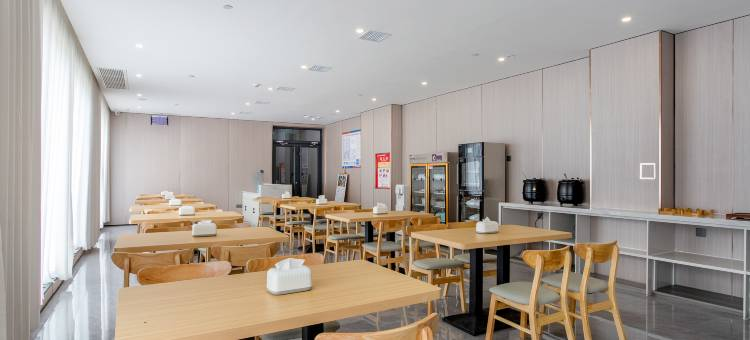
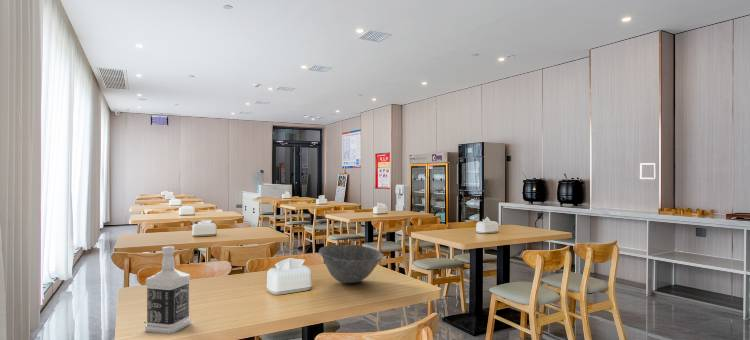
+ bowl (351, 265)
+ bottle (168, 287)
